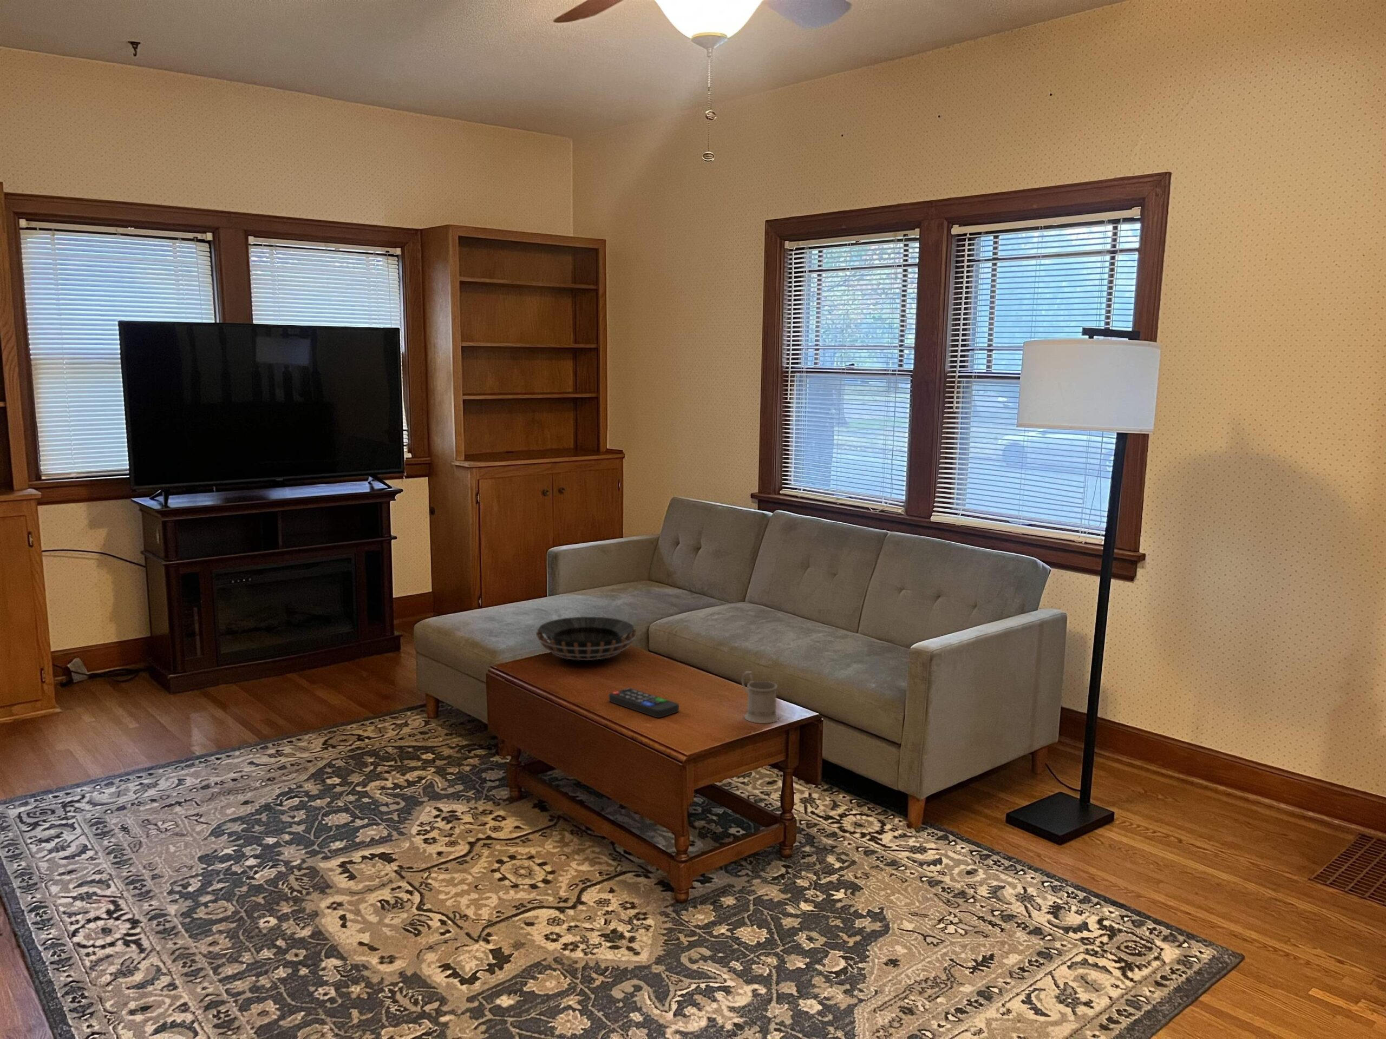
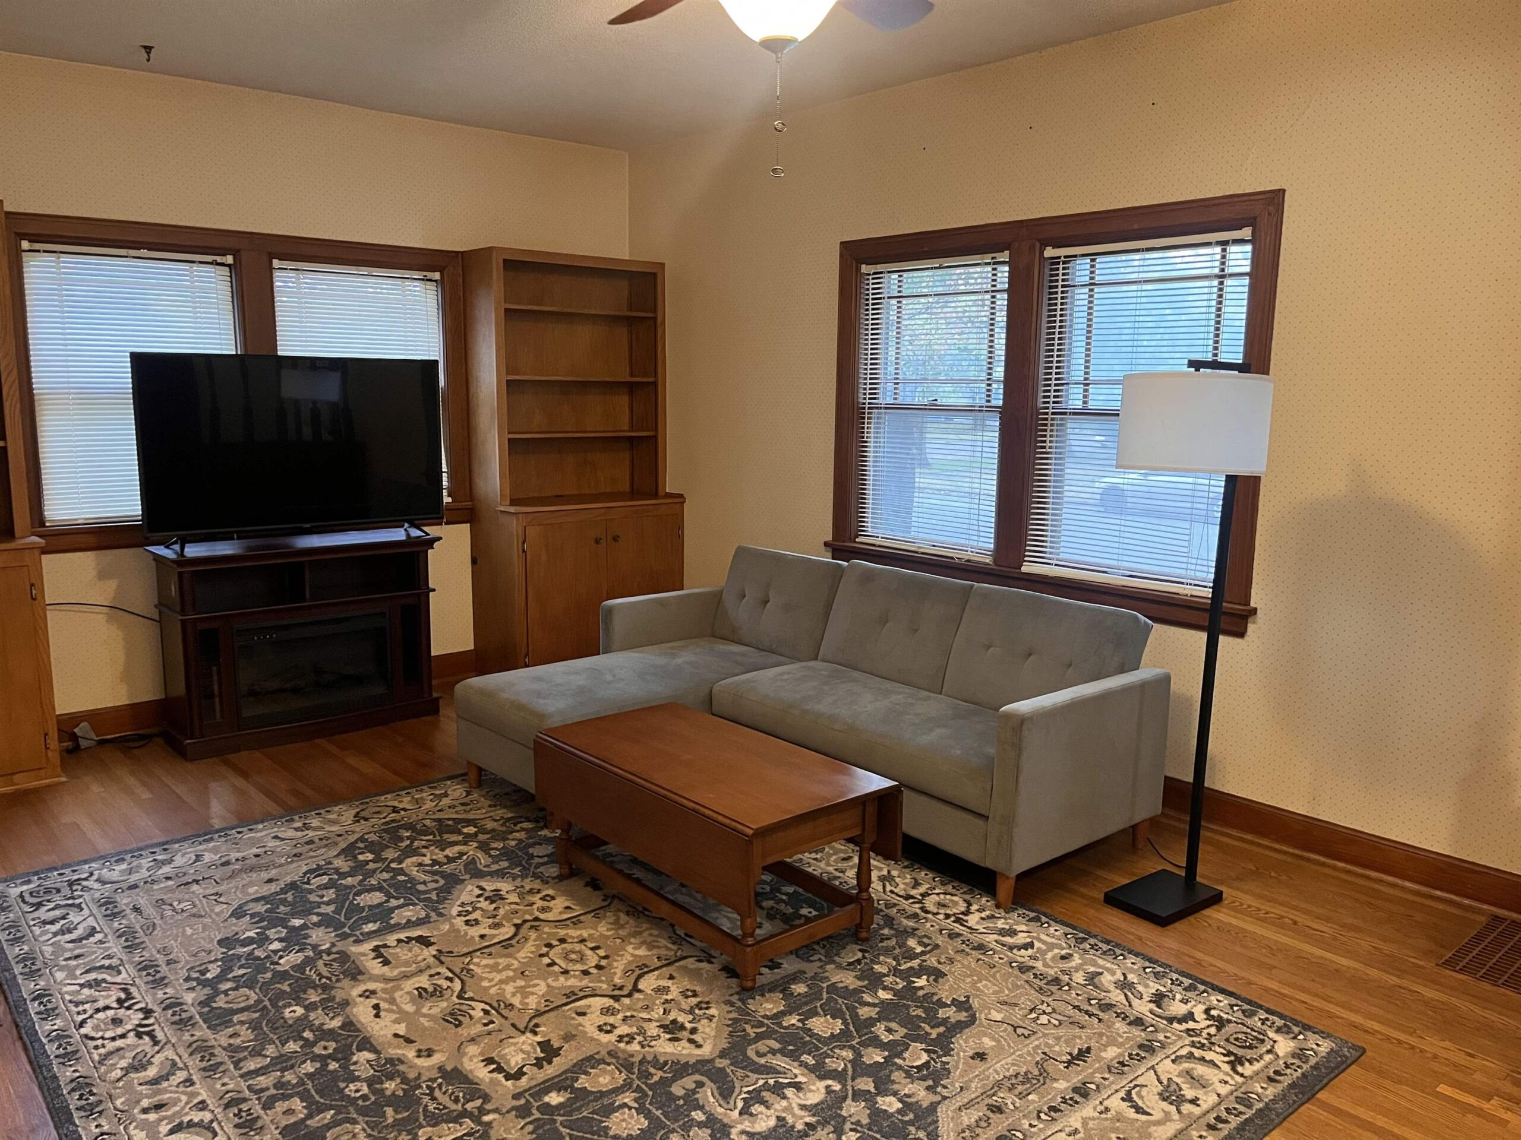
- remote control (643, 702)
- decorative bowl (585, 642)
- mug (757, 695)
